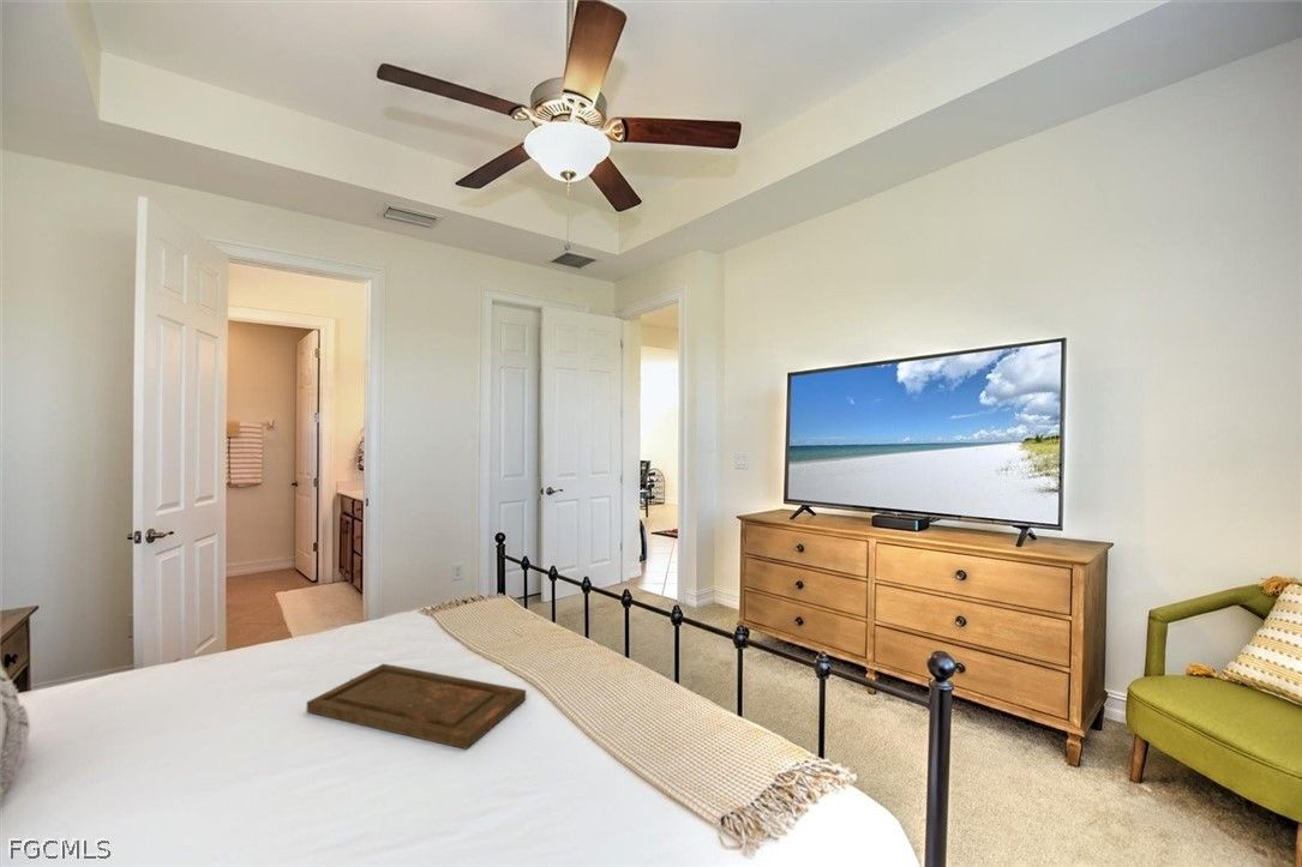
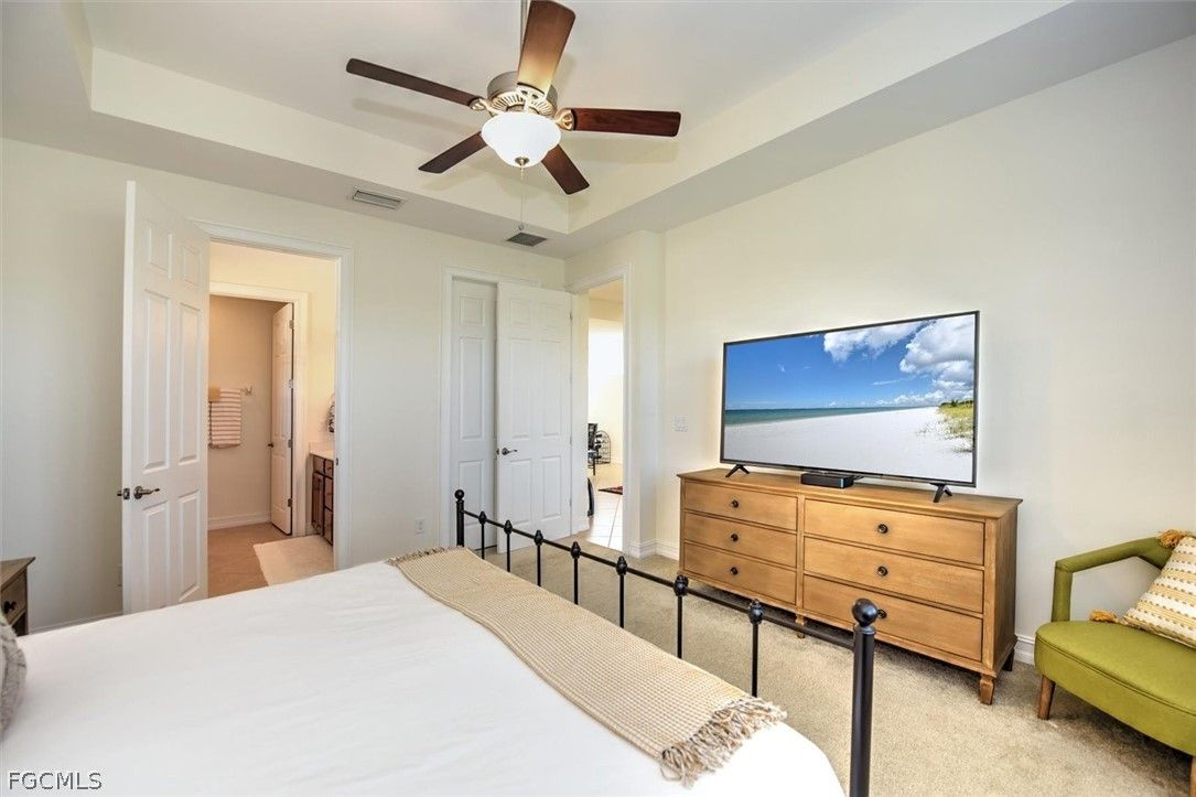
- tray (419, 700)
